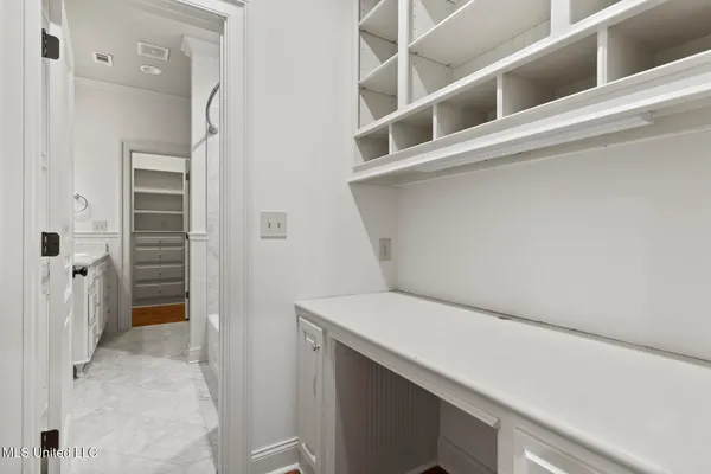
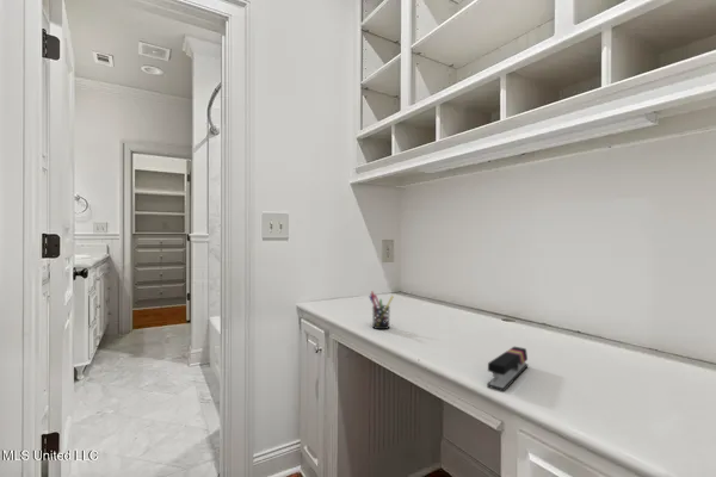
+ pen holder (379, 309)
+ stapler (508, 364)
